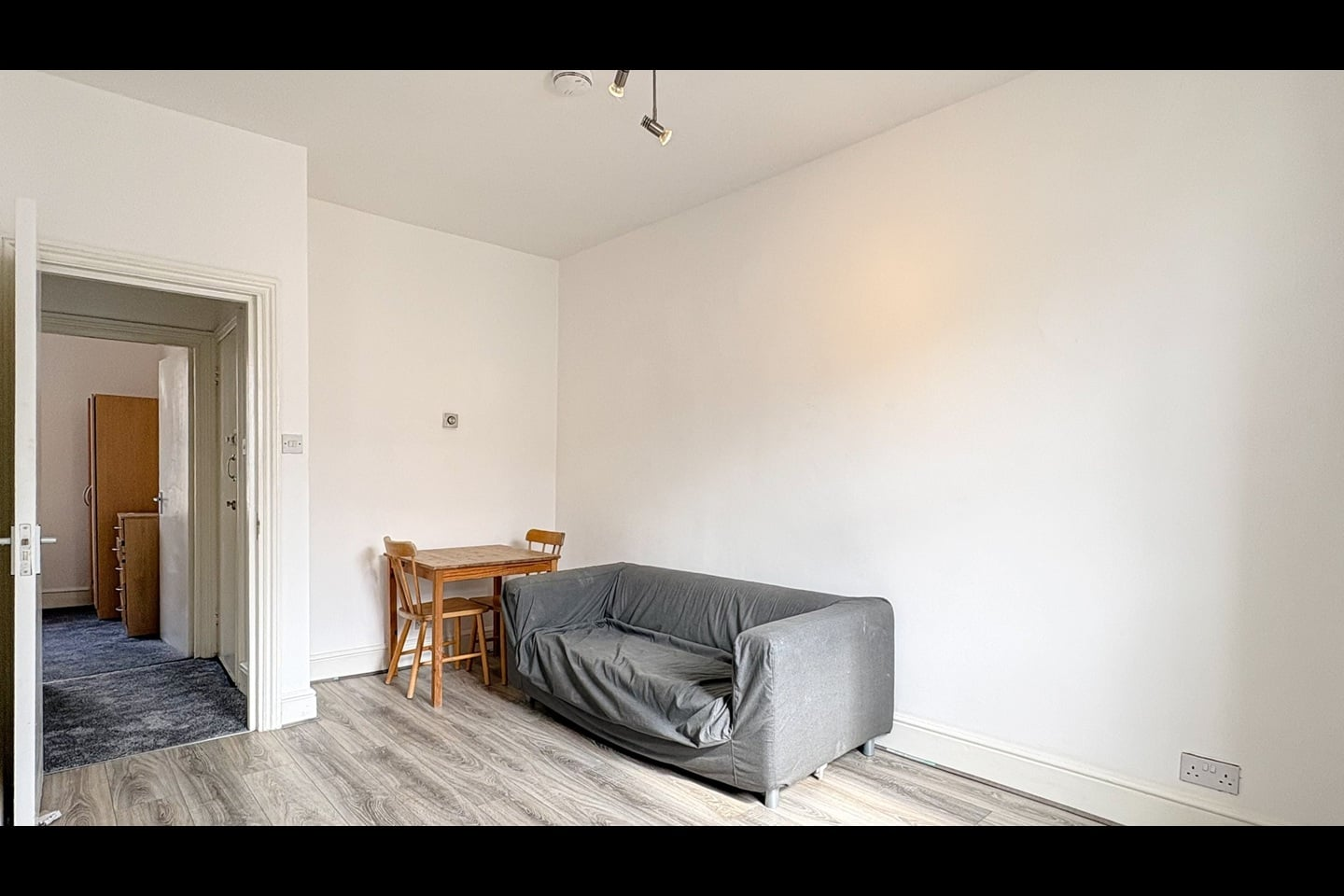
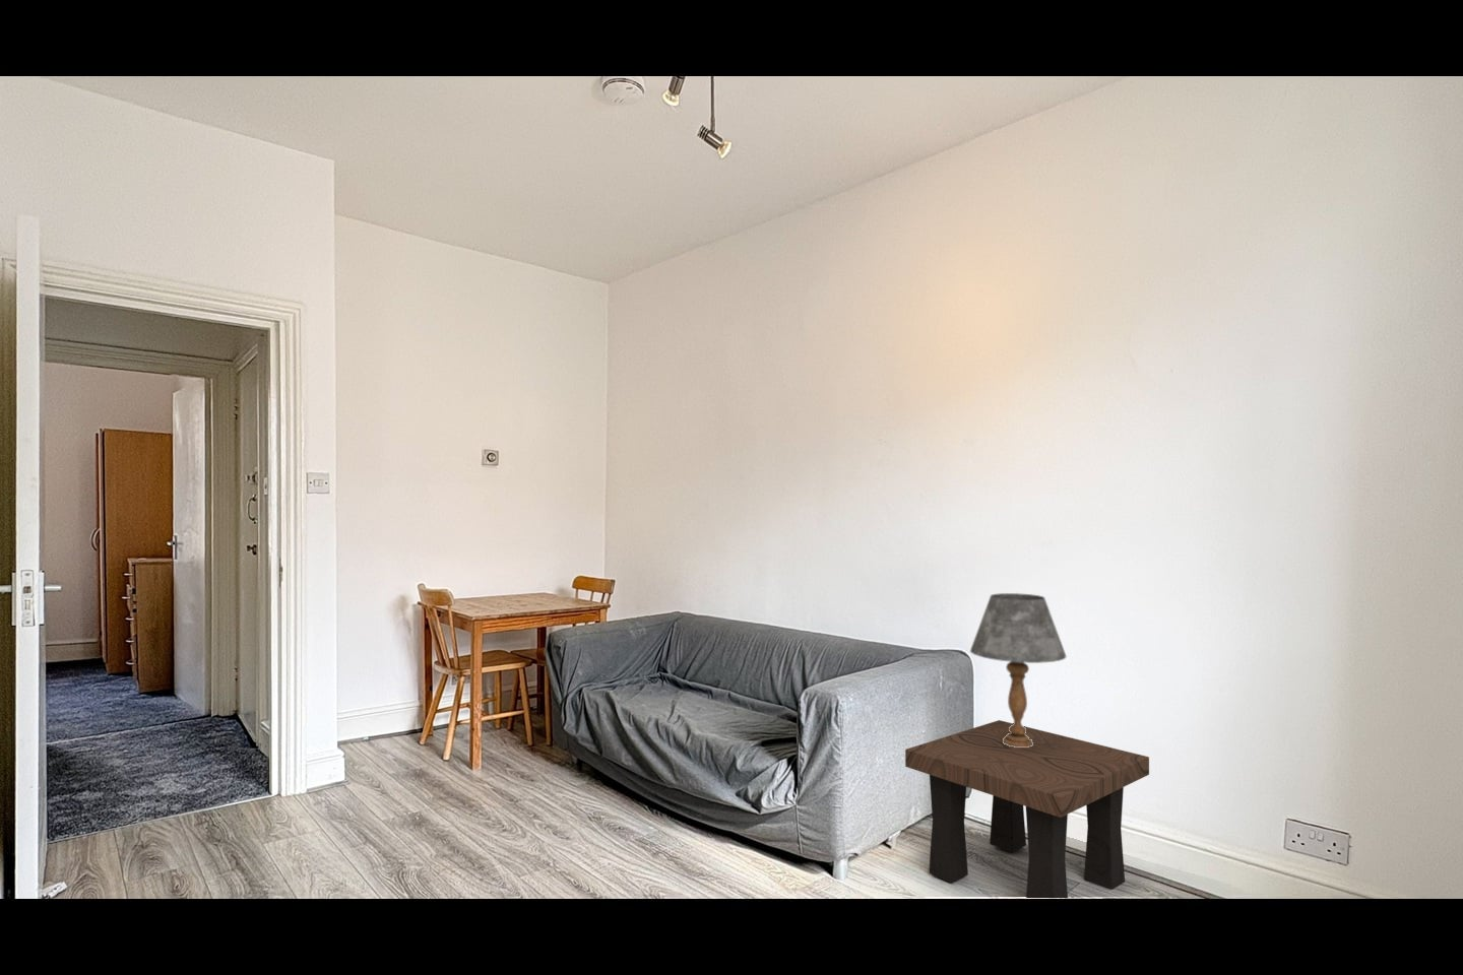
+ table lamp (1017, 668)
+ side table (1026, 815)
